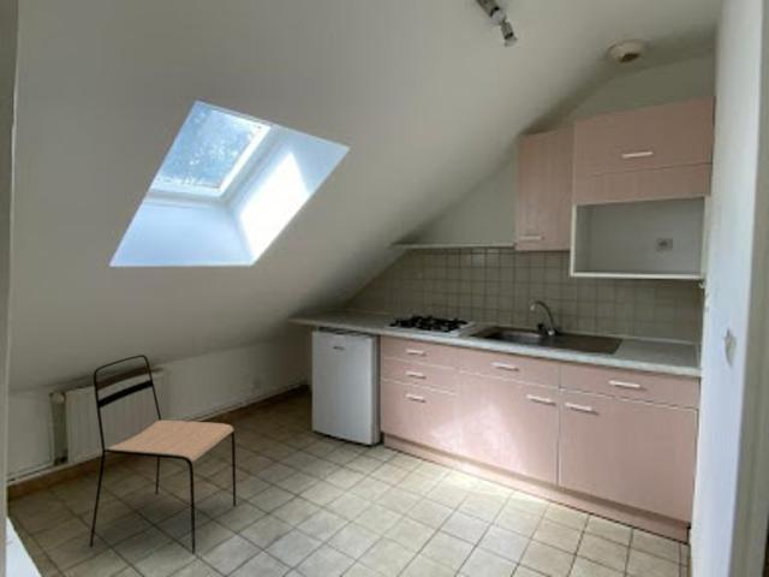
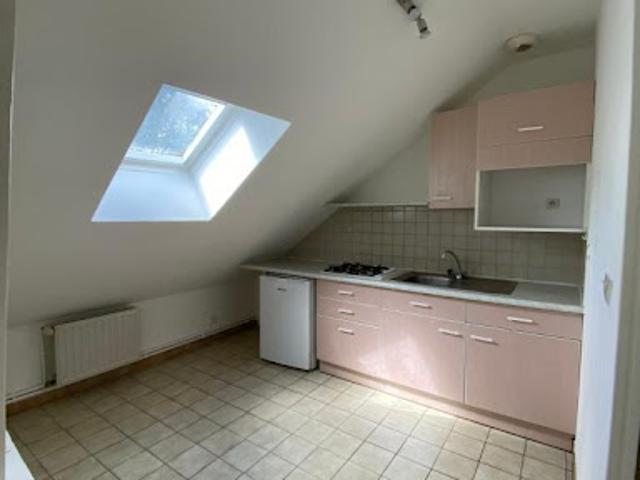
- dining chair (167, 442)
